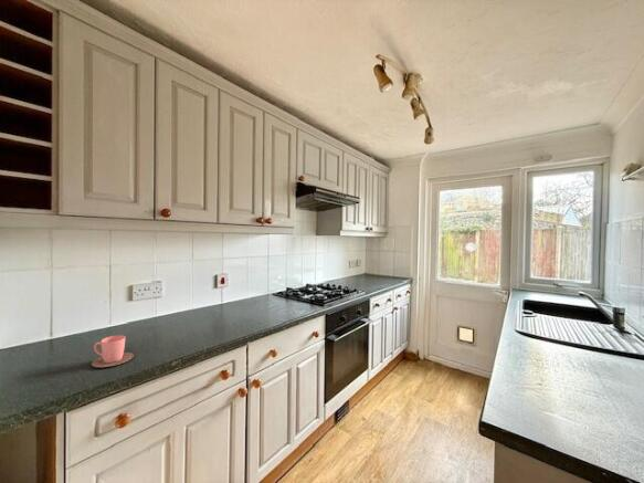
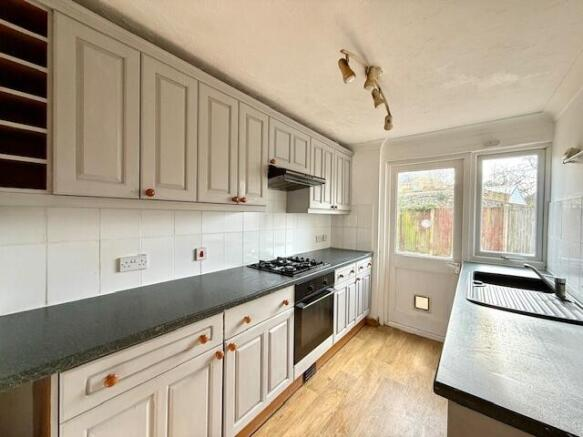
- cup (113, 349)
